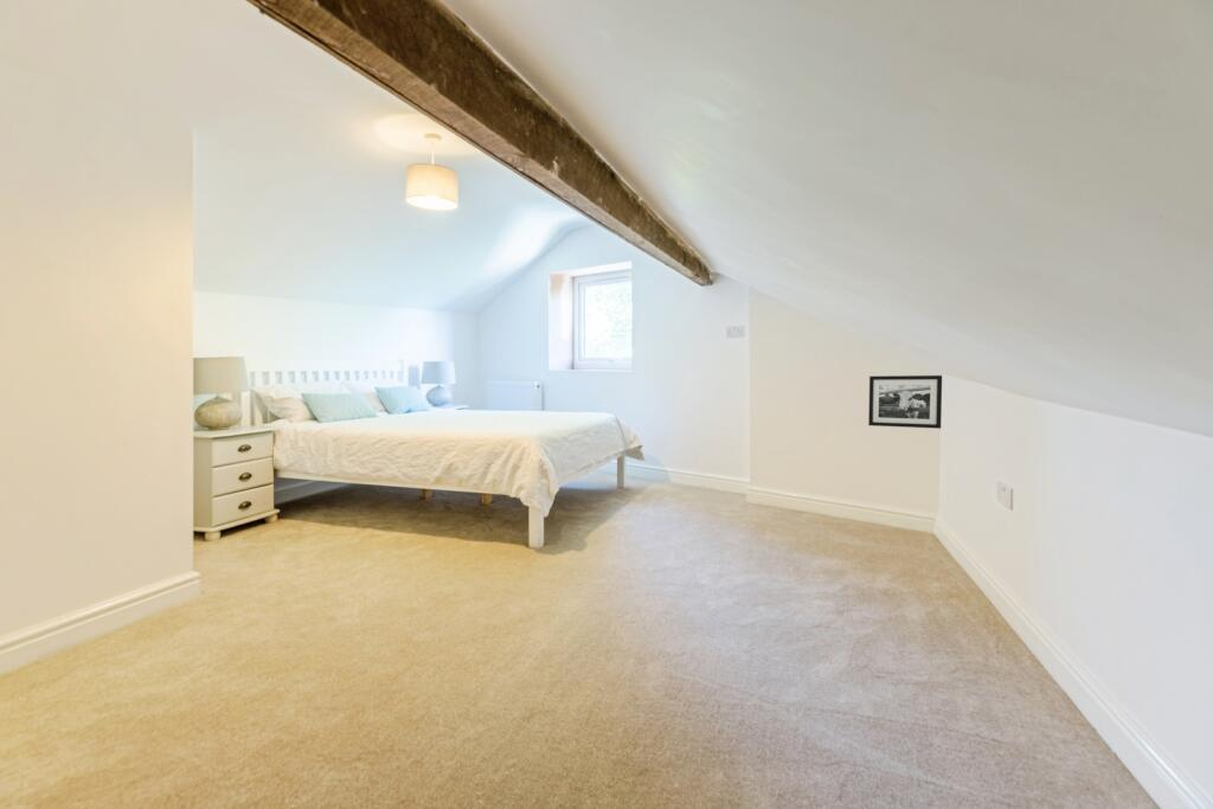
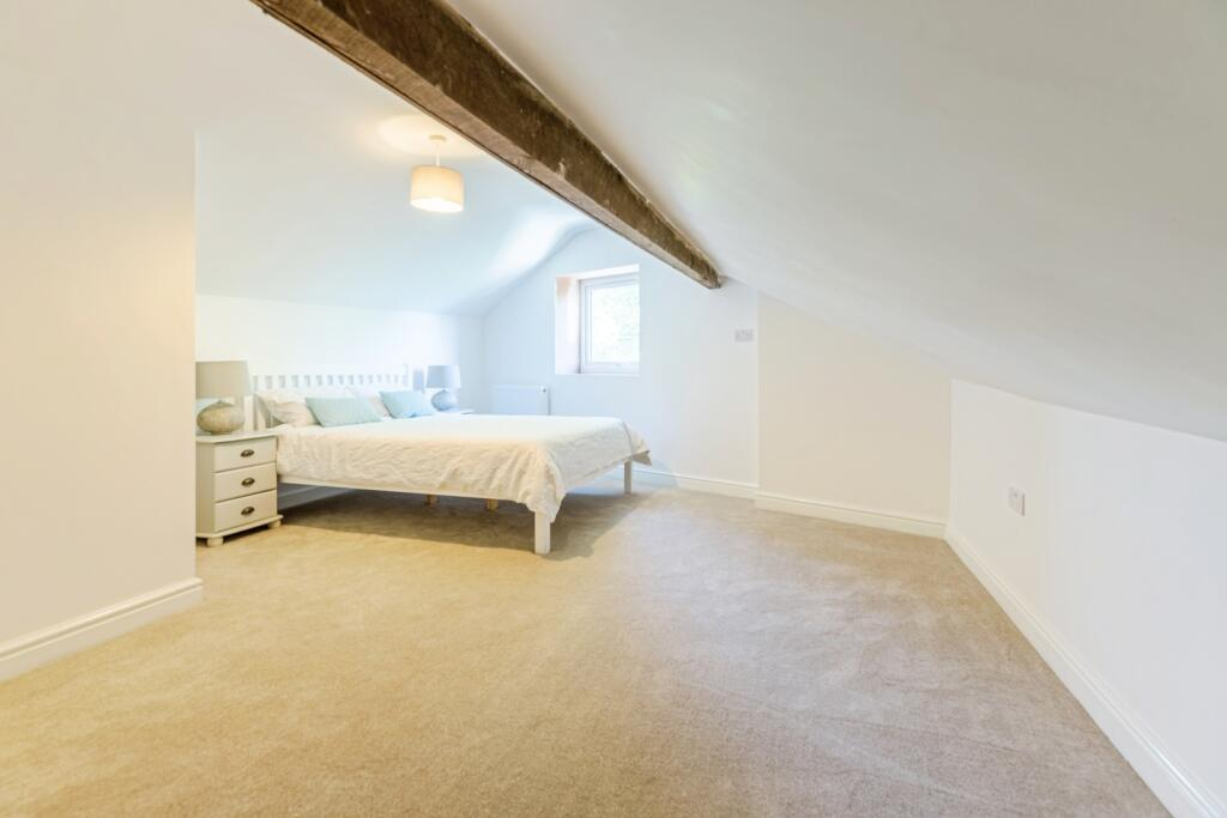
- picture frame (904, 400)
